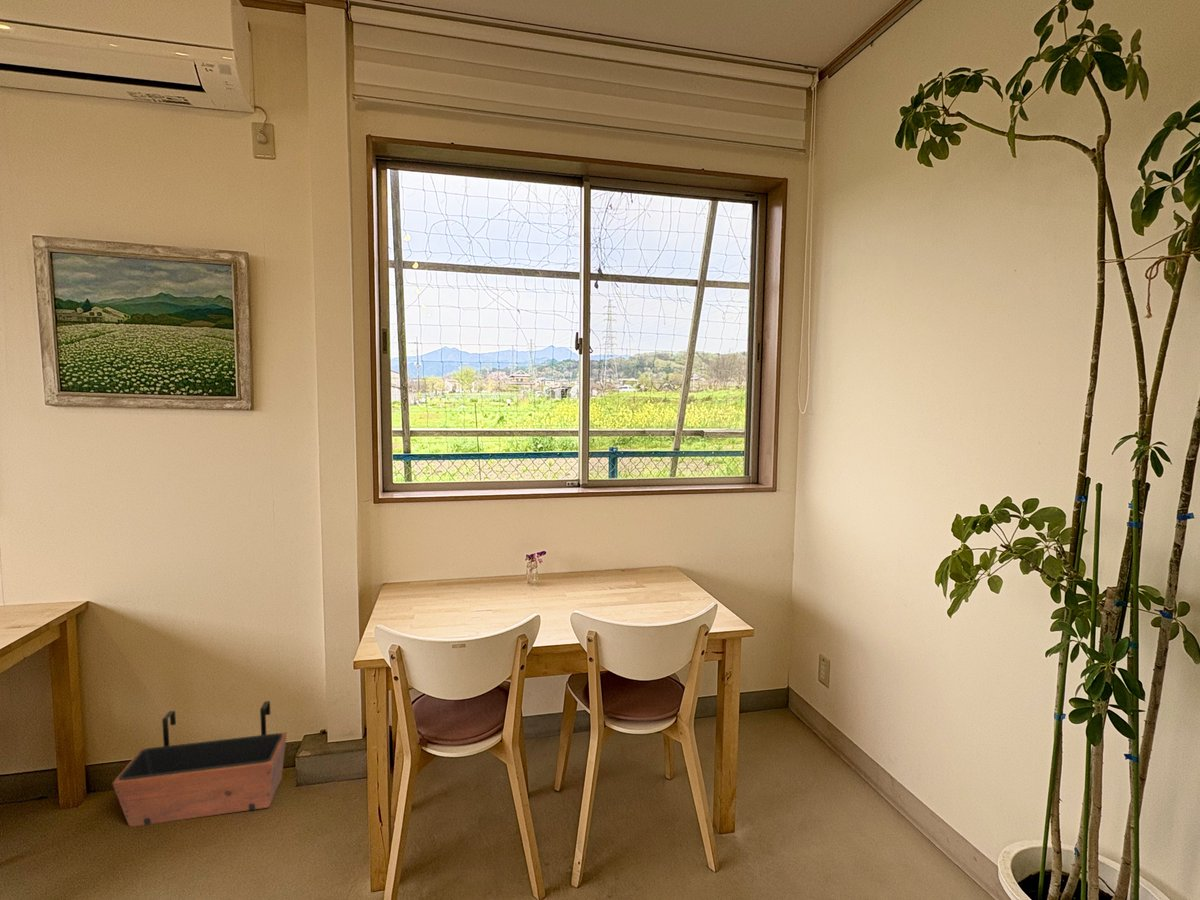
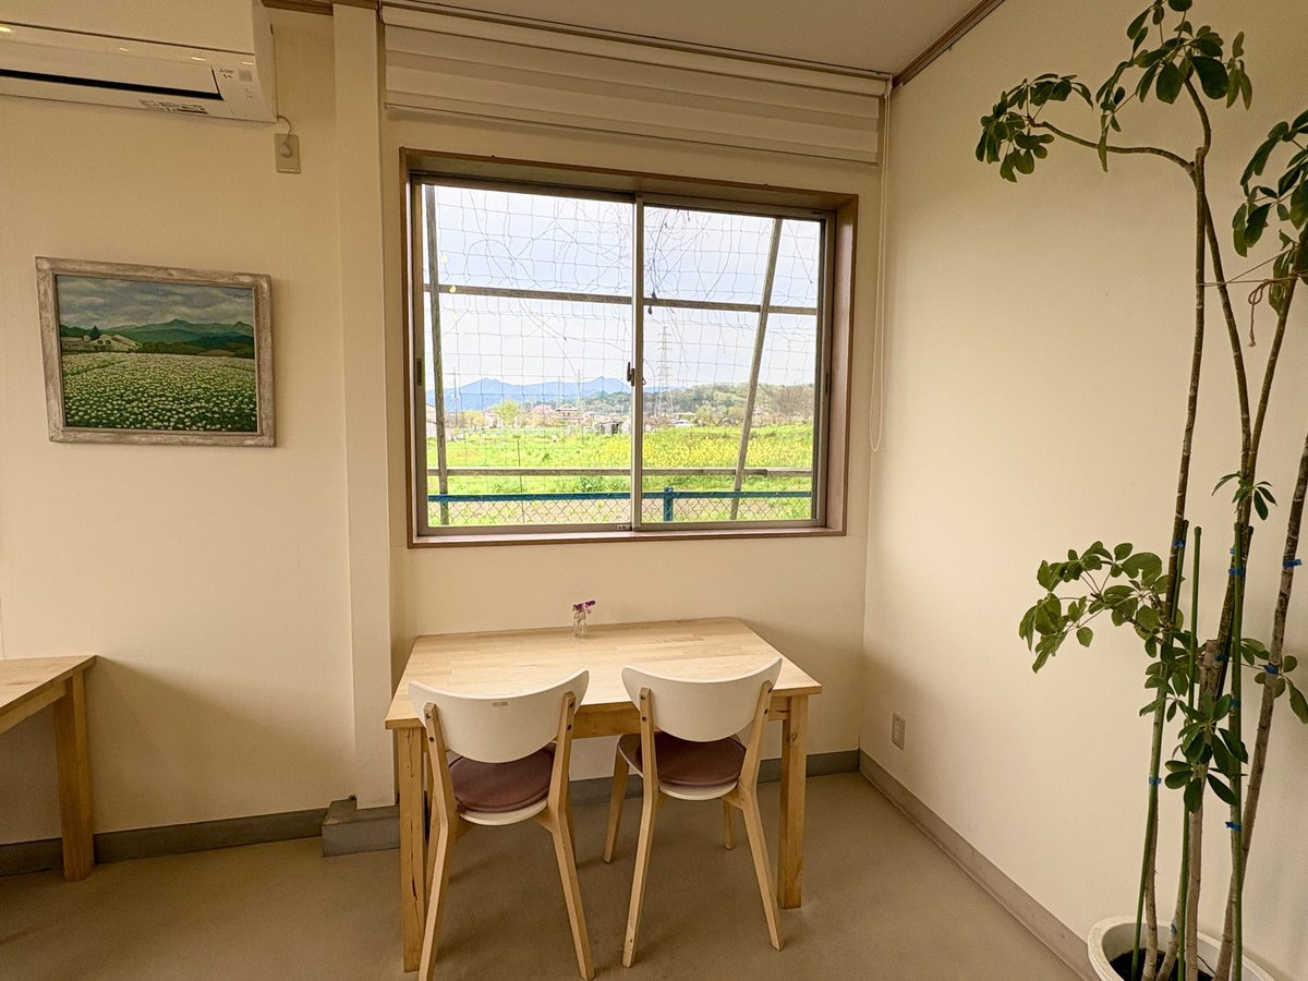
- planter (209, 761)
